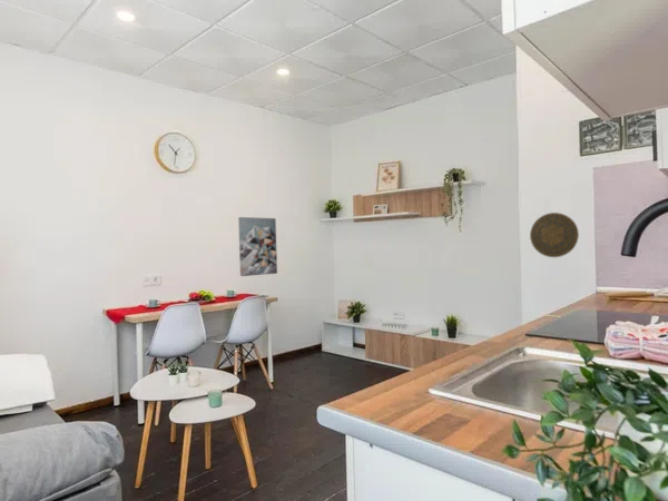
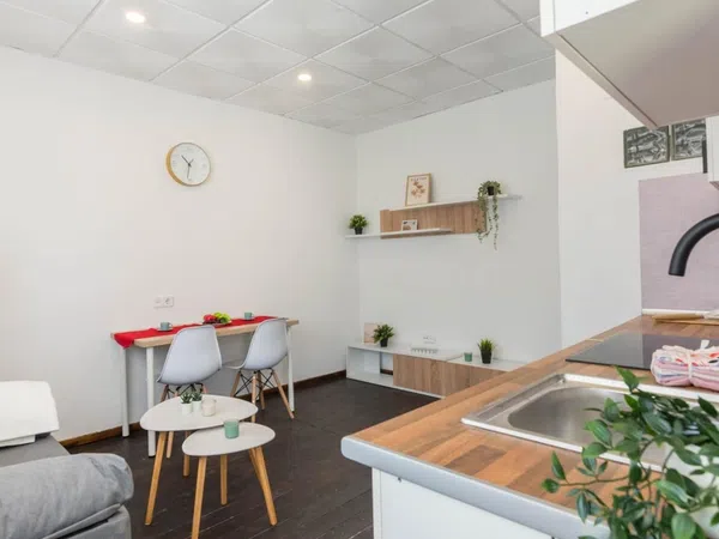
- decorative plate (552, 235)
- wall art (258, 246)
